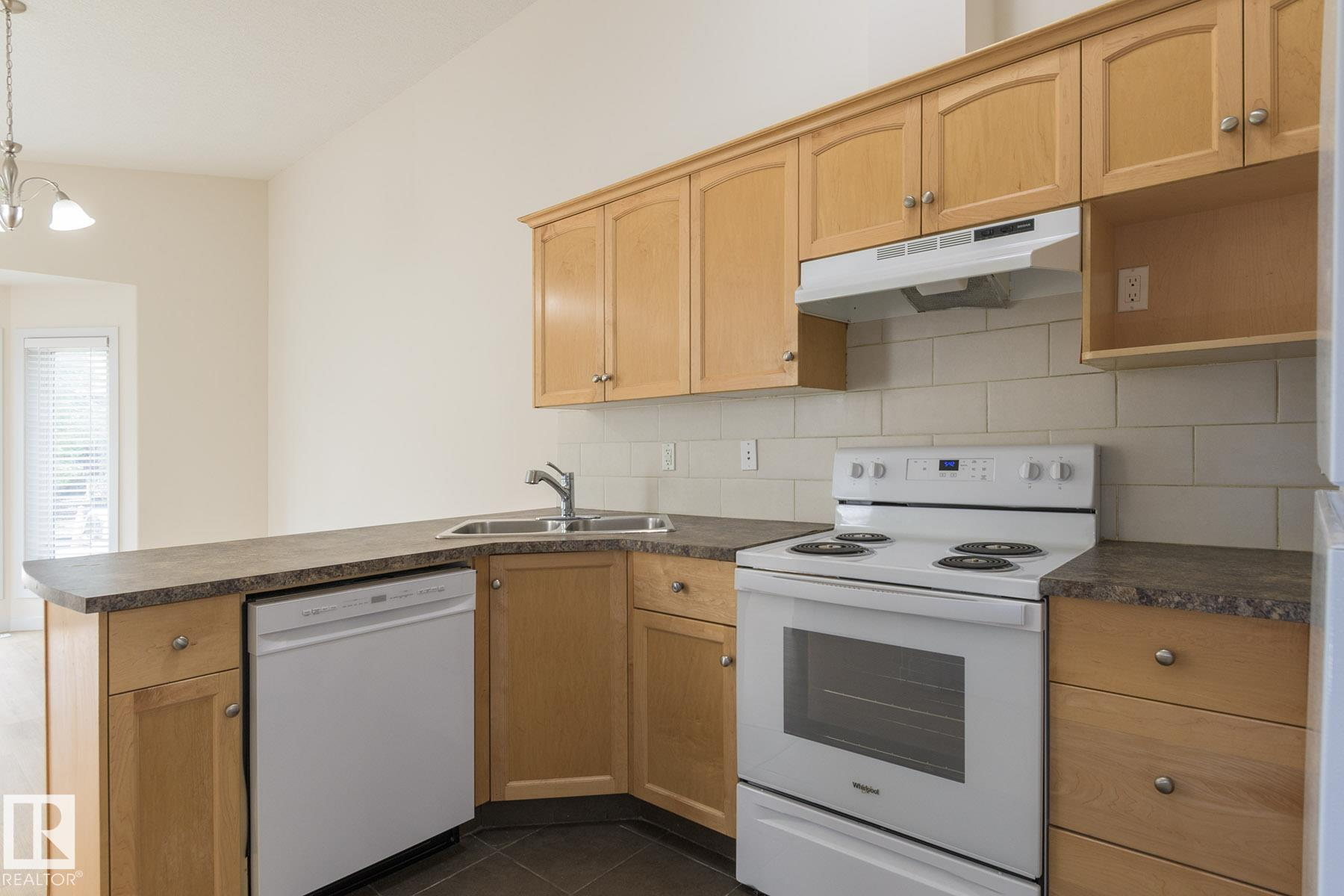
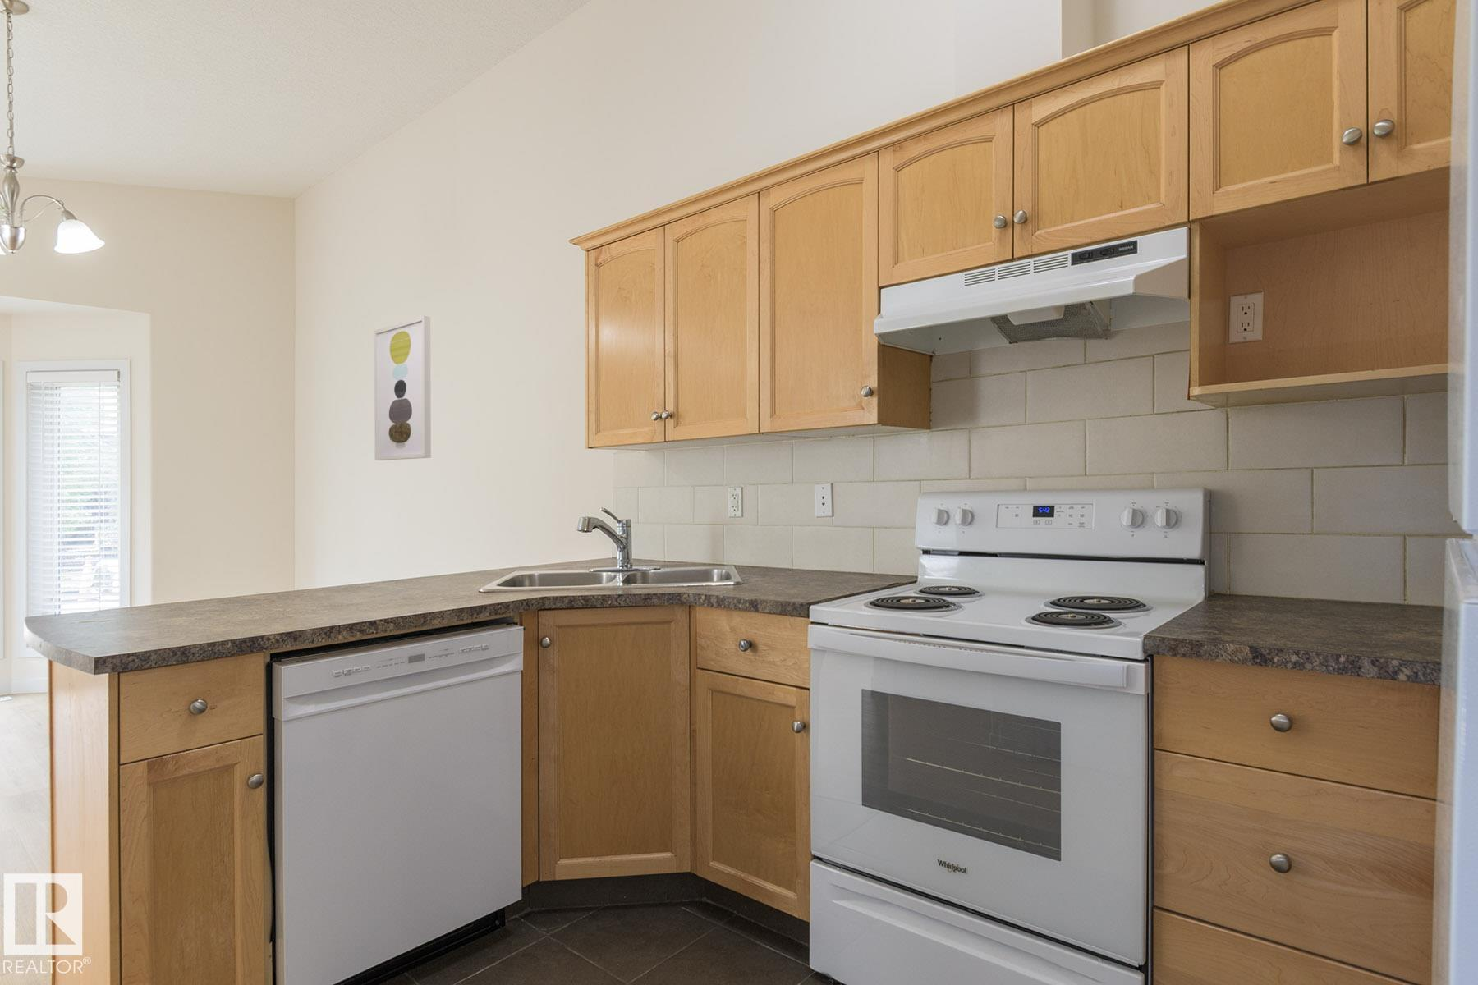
+ wall art (399, 390)
